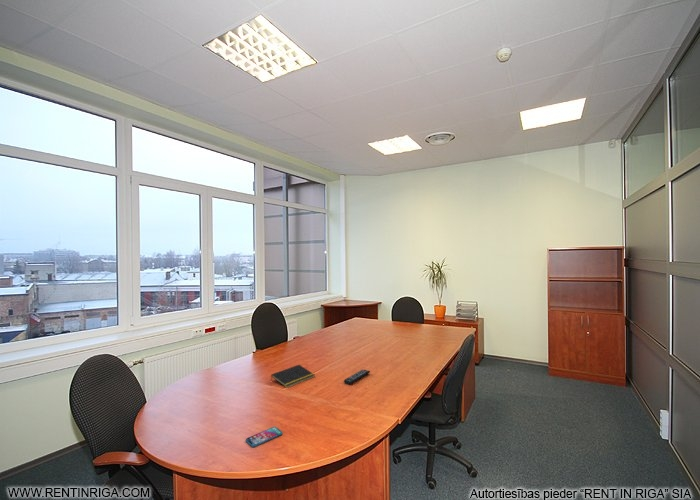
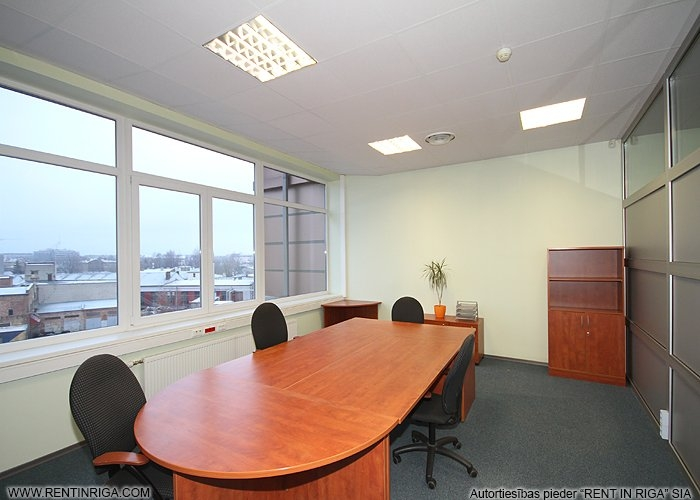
- smartphone (264, 436)
- remote control (357, 376)
- notepad (293, 375)
